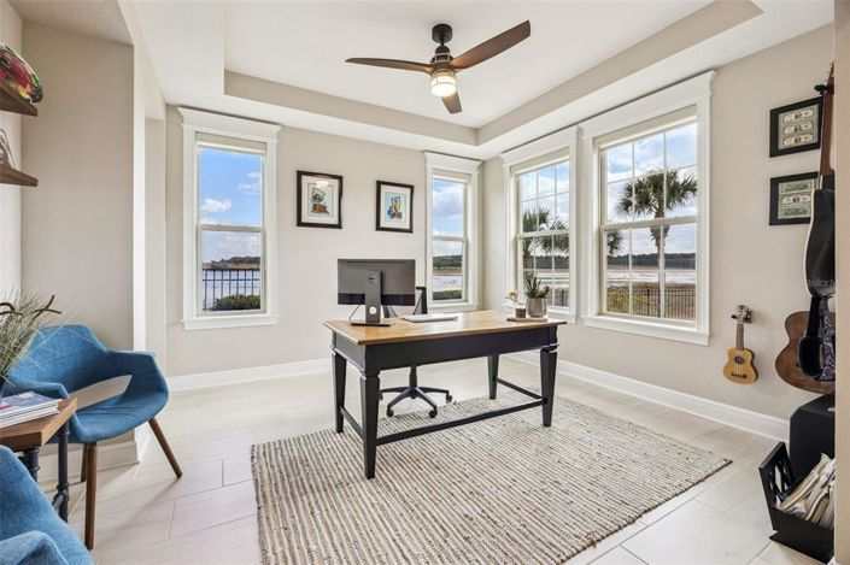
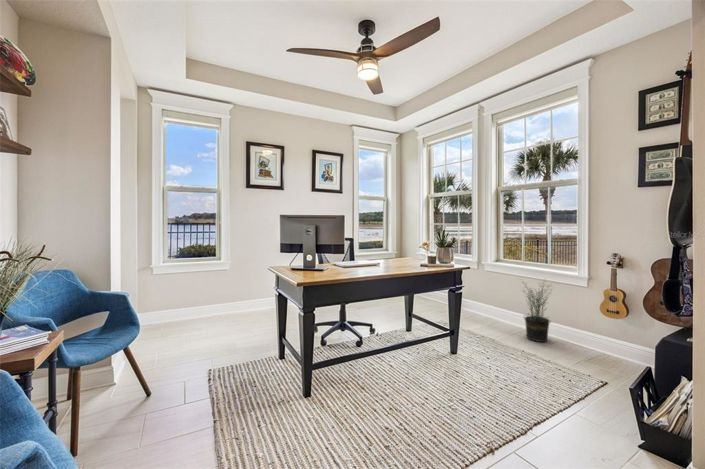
+ potted plant (536, 308)
